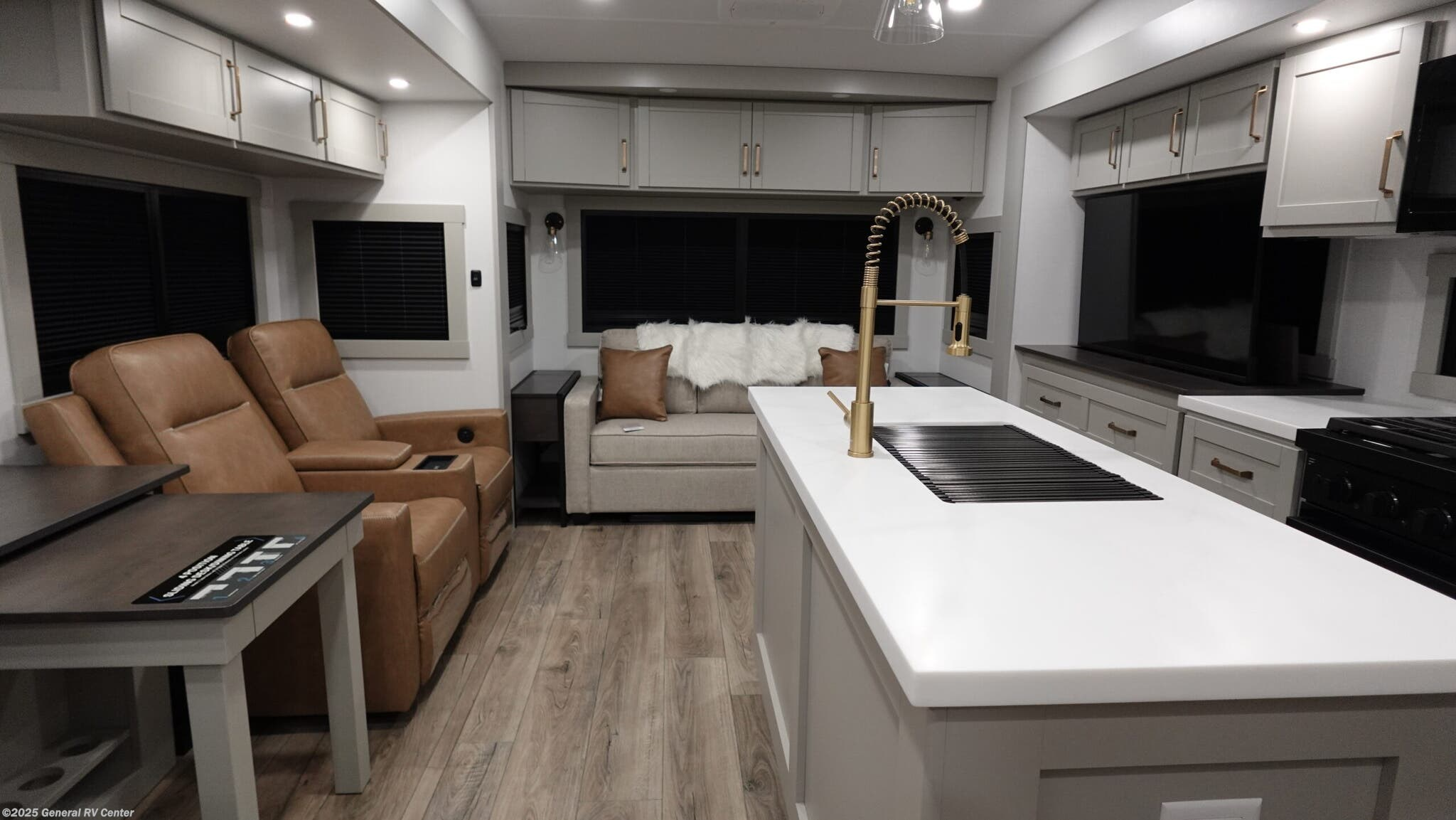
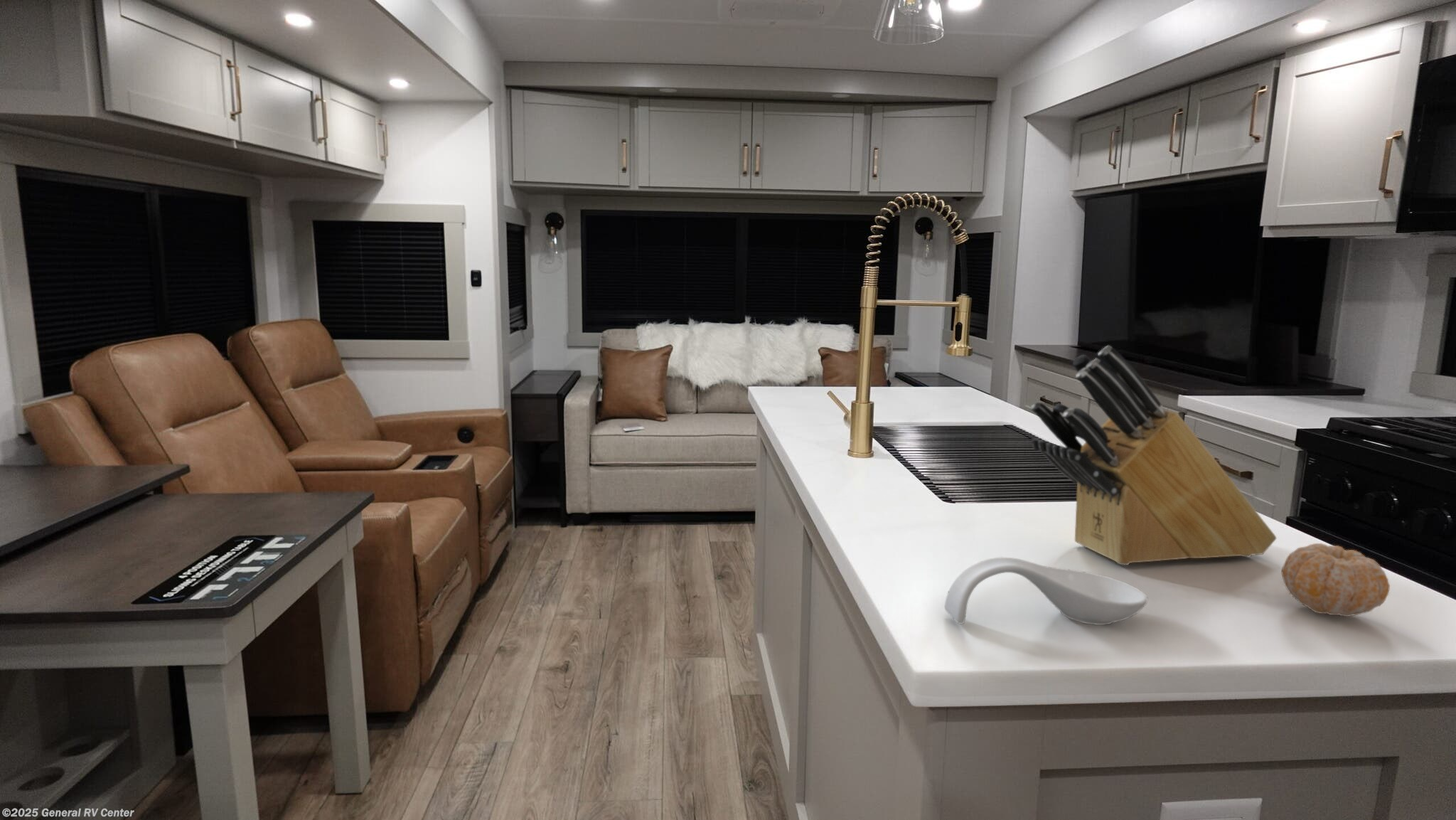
+ knife block (1153, 450)
+ fruit (1333, 581)
+ spoon rest (1046, 589)
